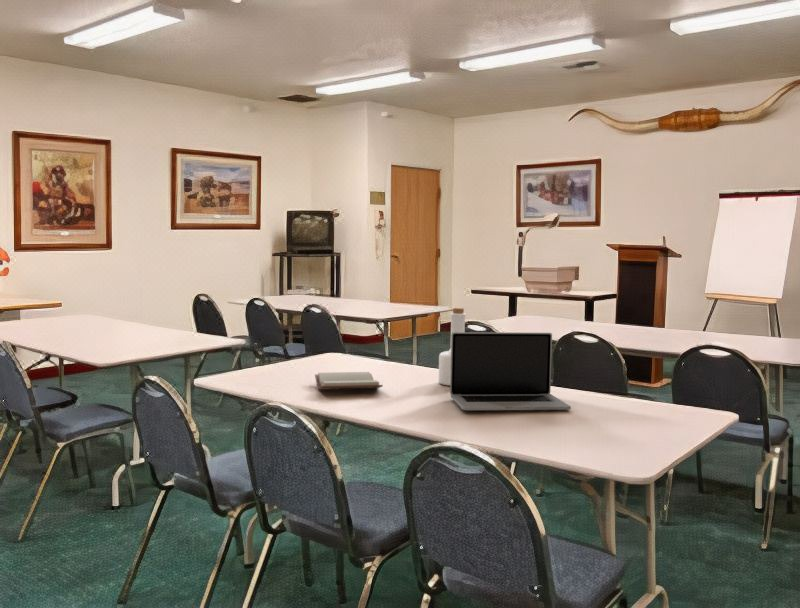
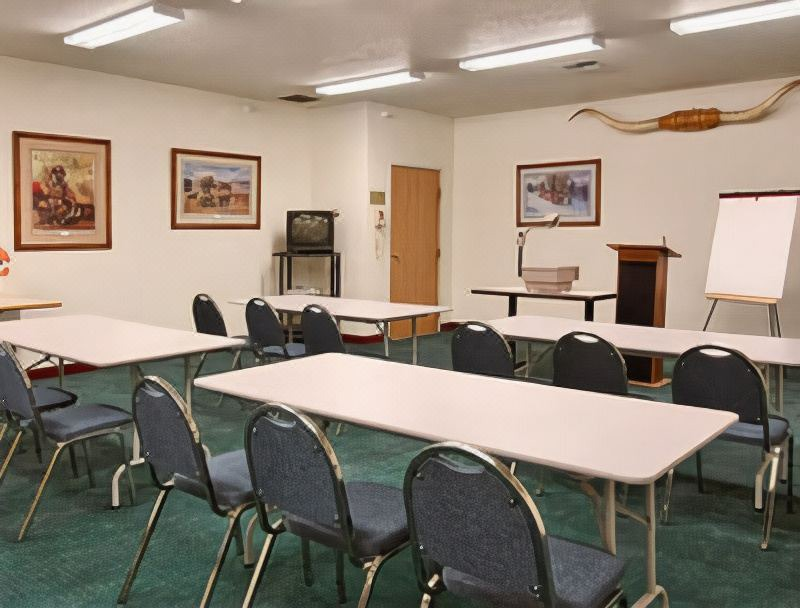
- laptop (509, 370)
- bottle (450, 348)
- paperback book (347, 382)
